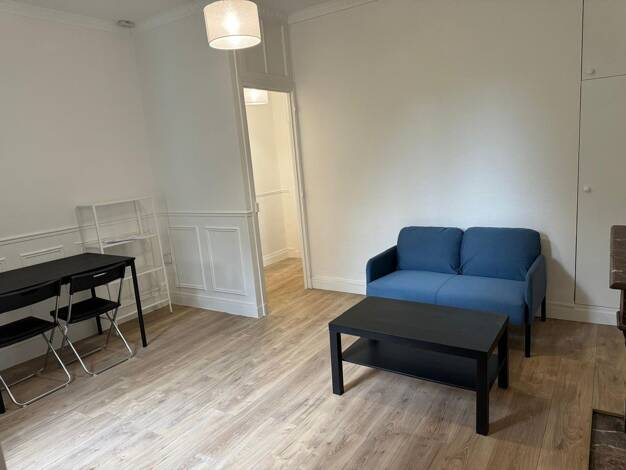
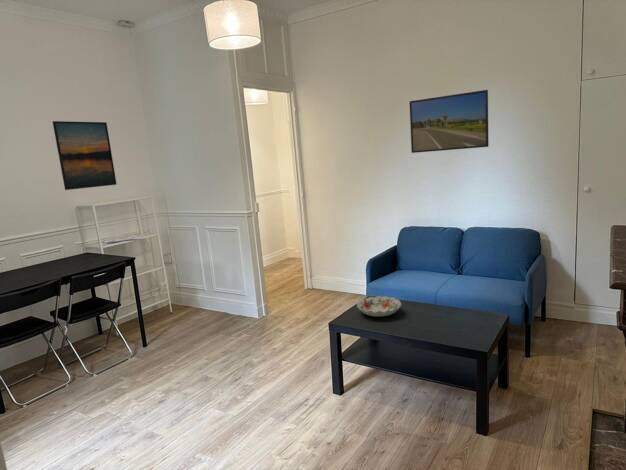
+ decorative bowl (379, 308)
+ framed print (447, 123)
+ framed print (86, 154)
